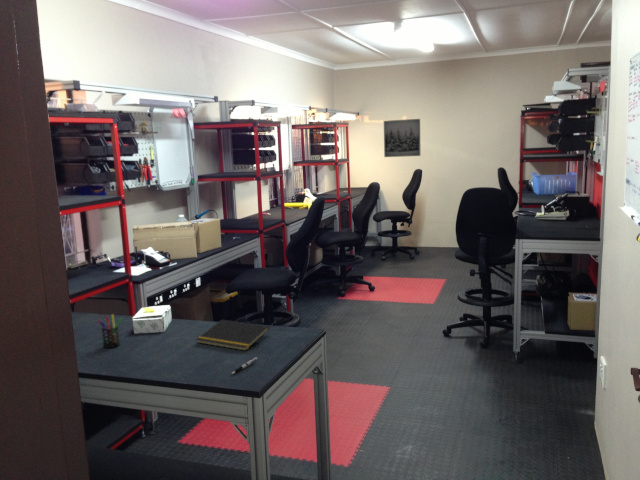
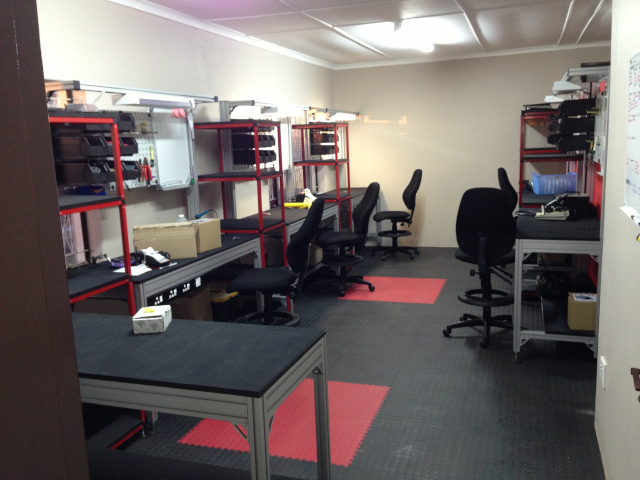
- pen holder (111, 329)
- wall art (402, 138)
- pen (244, 365)
- notepad (233, 334)
